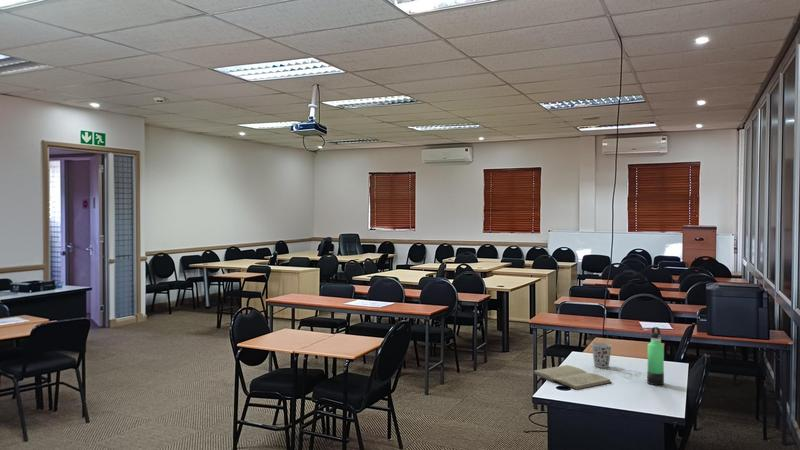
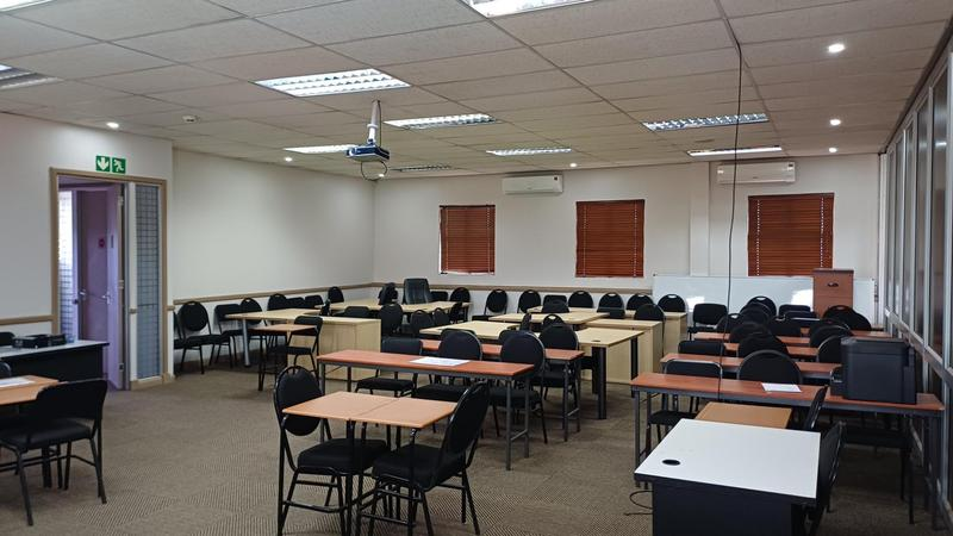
- book (571, 376)
- cup (601, 355)
- thermos bottle (655, 355)
